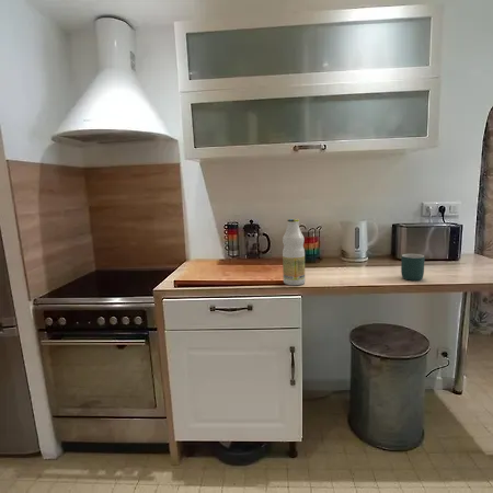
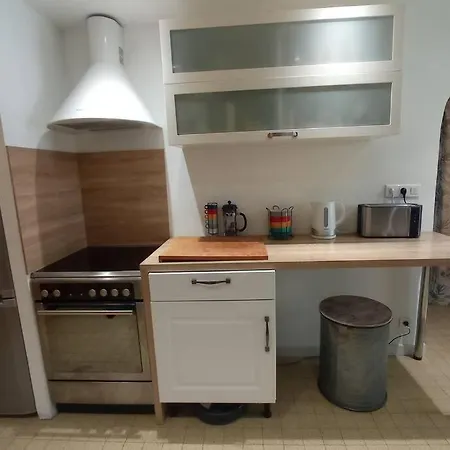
- bottle (294, 251)
- mug (410, 266)
